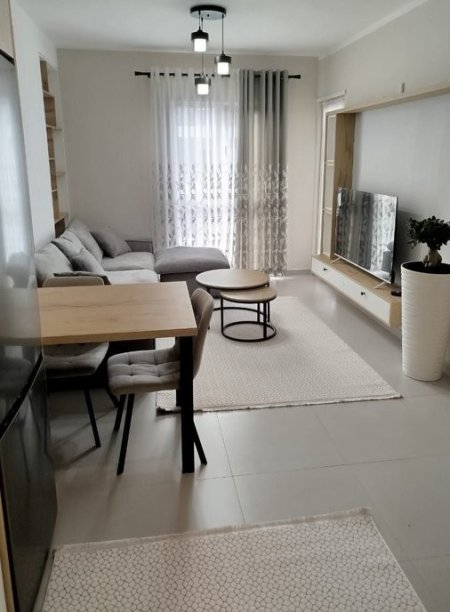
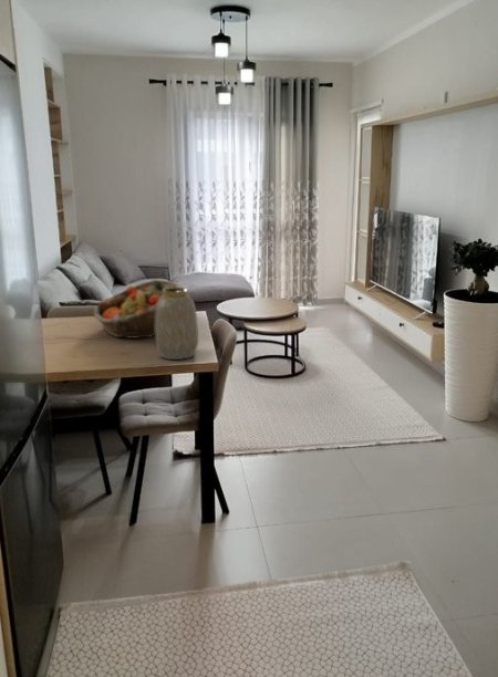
+ fruit basket (138, 308)
+ vase (176, 322)
